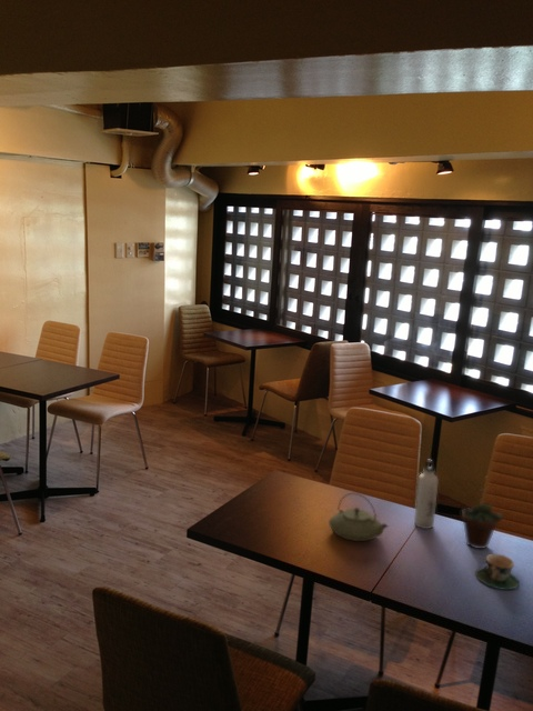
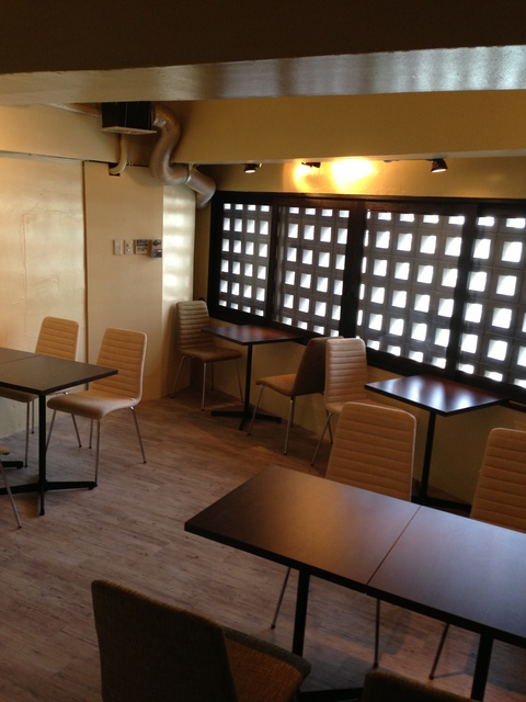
- teacup (497, 569)
- succulent plant (480, 517)
- teapot (360, 514)
- water bottle (426, 492)
